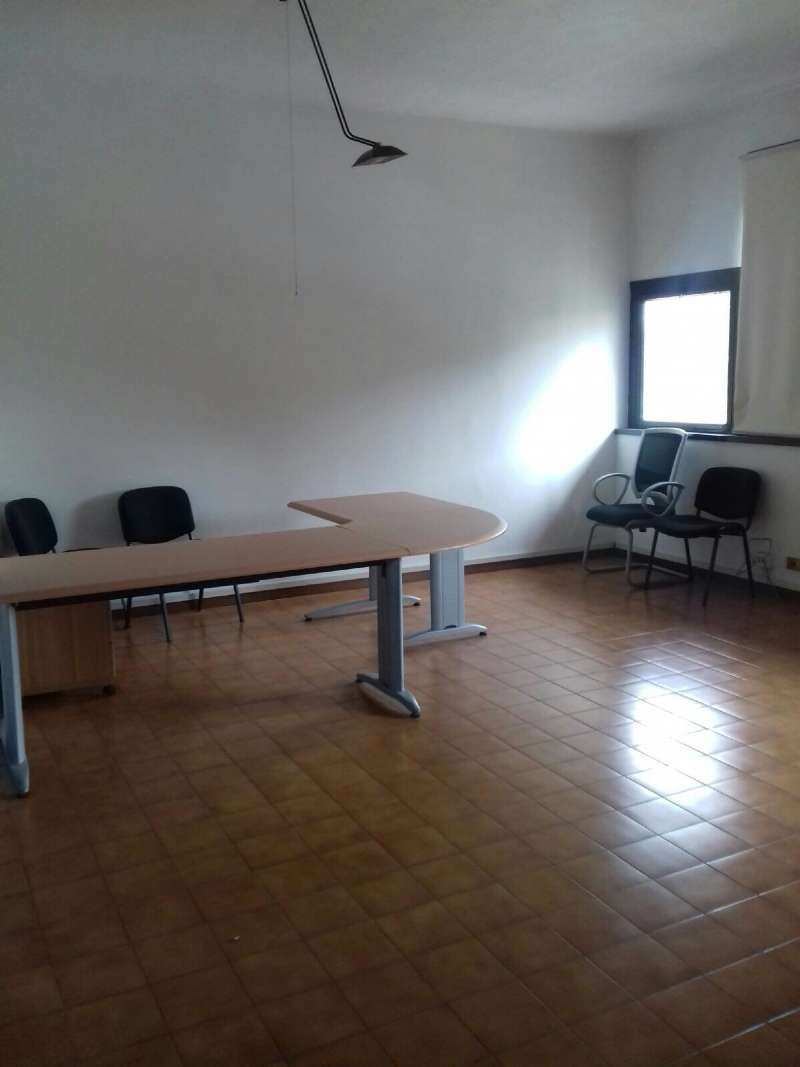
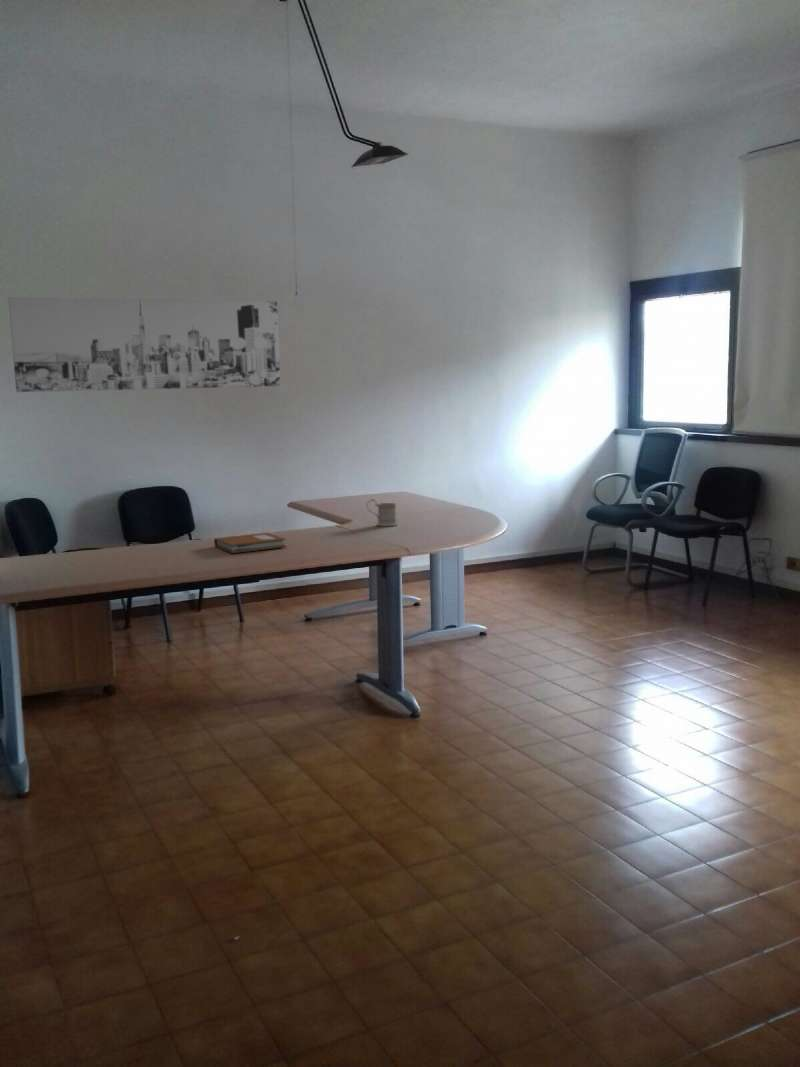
+ mug (382, 512)
+ wall art (153, 344)
+ notebook (251, 542)
